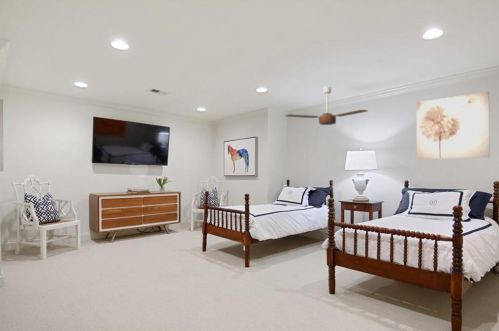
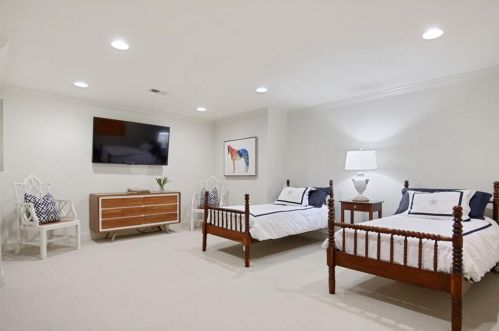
- ceiling fan (327, 107)
- wall art (450, 127)
